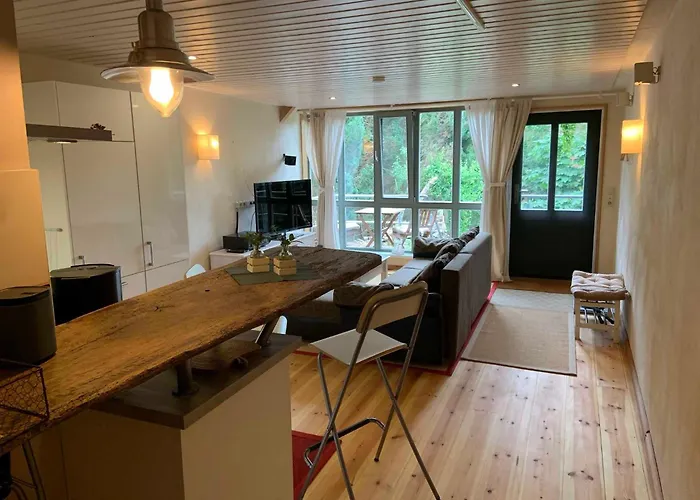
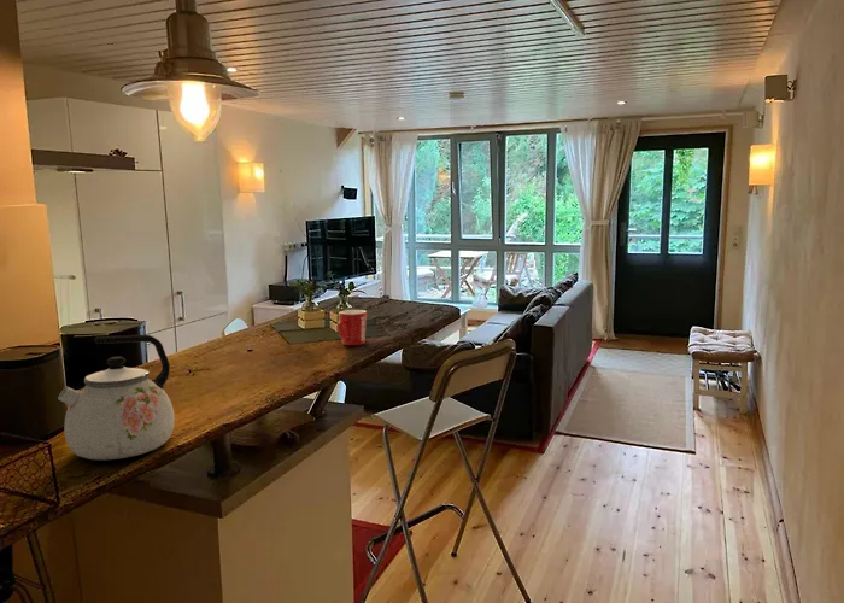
+ mug (350, 328)
+ kettle (117, 392)
